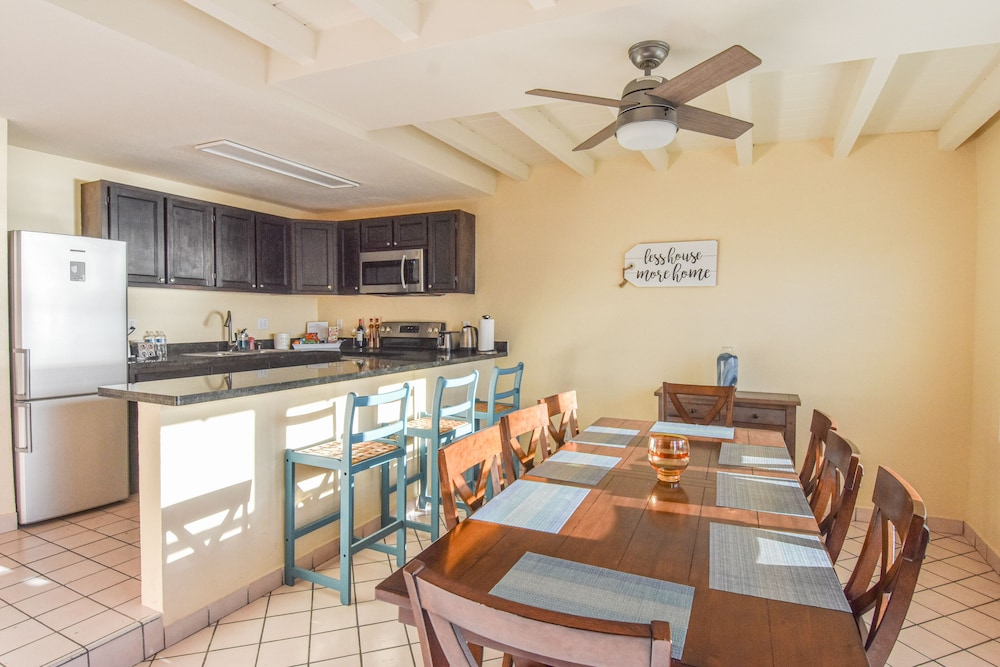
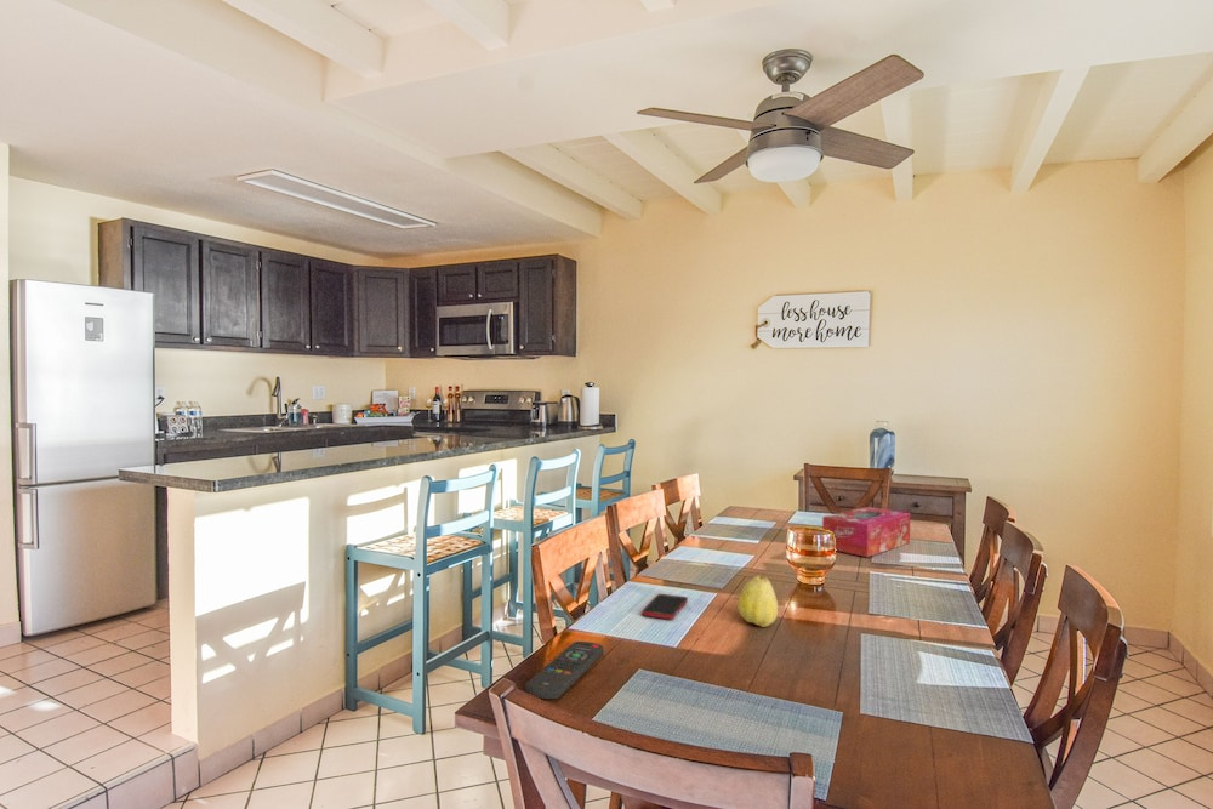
+ remote control (566, 667)
+ cell phone (665, 605)
+ fruit (757, 598)
+ tissue box (866, 530)
